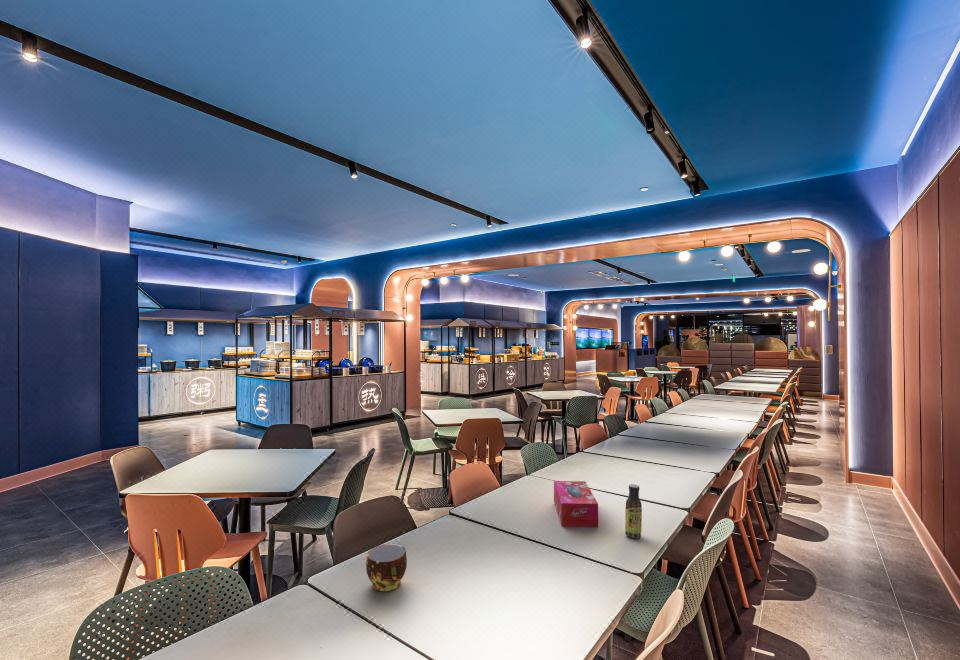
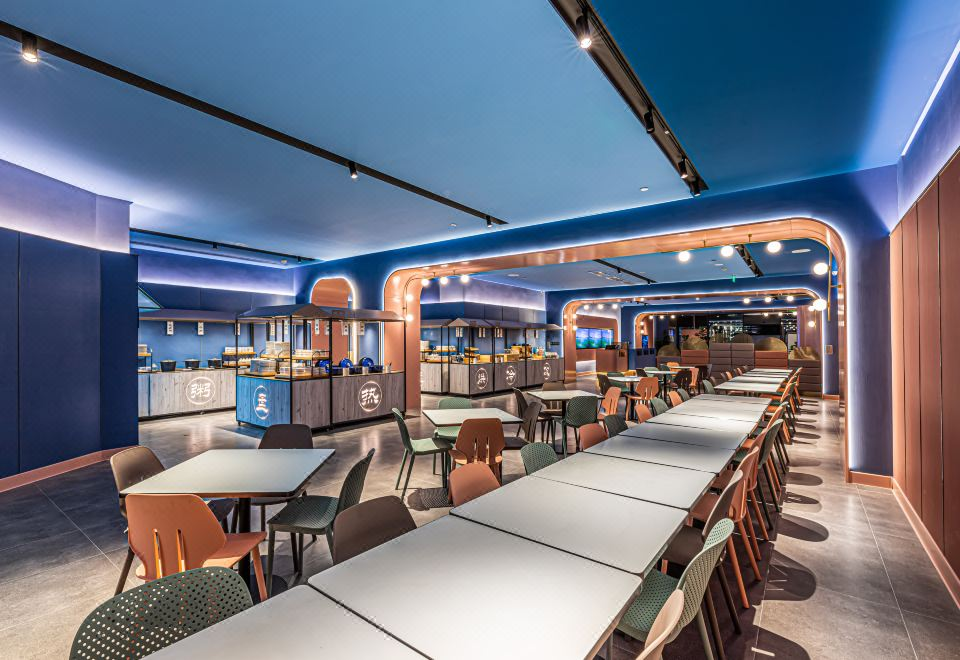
- tissue box (574, 502)
- sauce bottle (633, 510)
- cup (388, 569)
